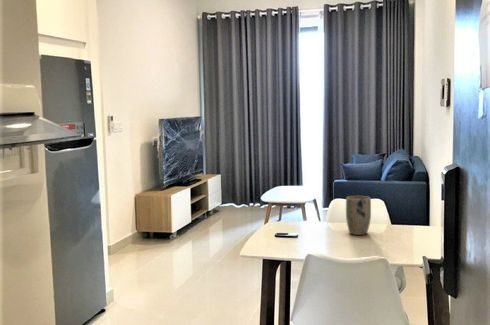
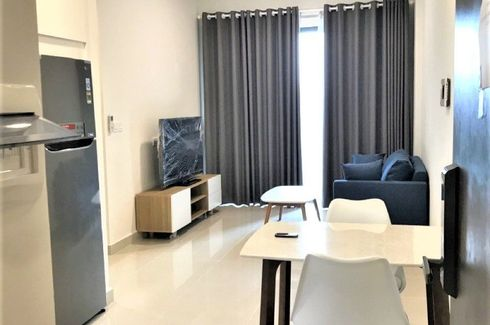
- plant pot (358, 215)
